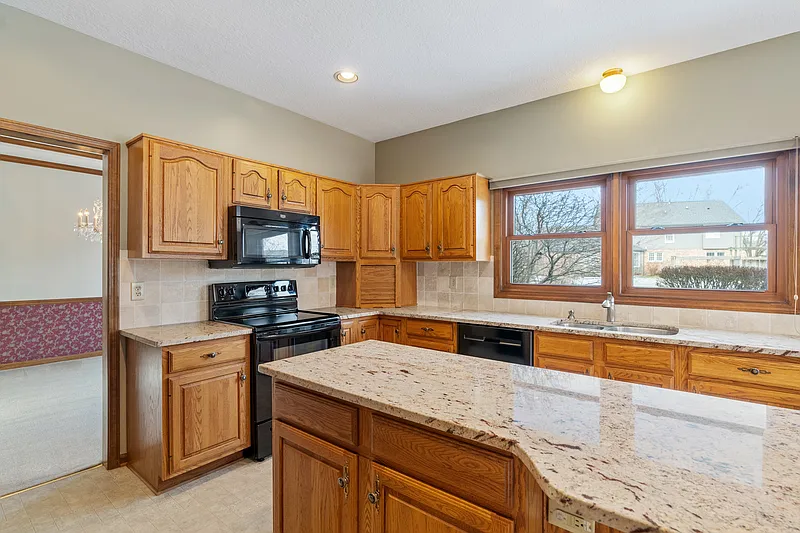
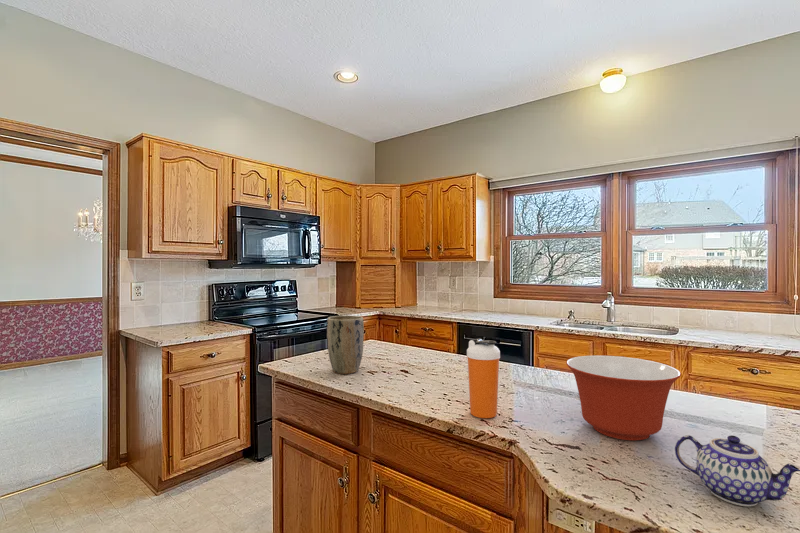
+ teapot (733, 465)
+ shaker bottle (483, 377)
+ mixing bowl (620, 398)
+ plant pot (345, 344)
